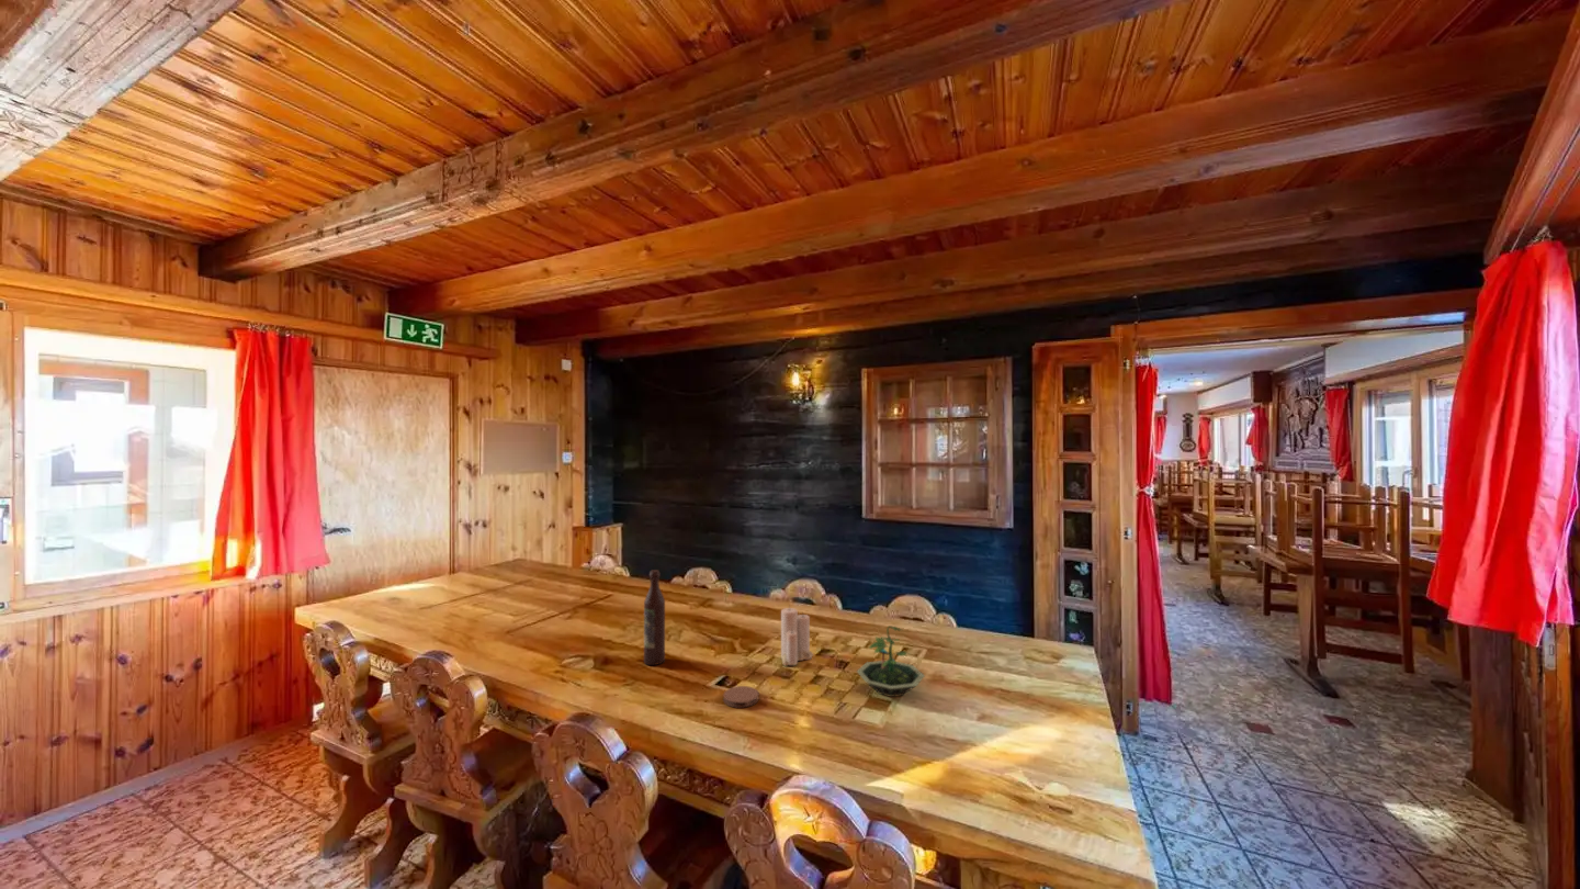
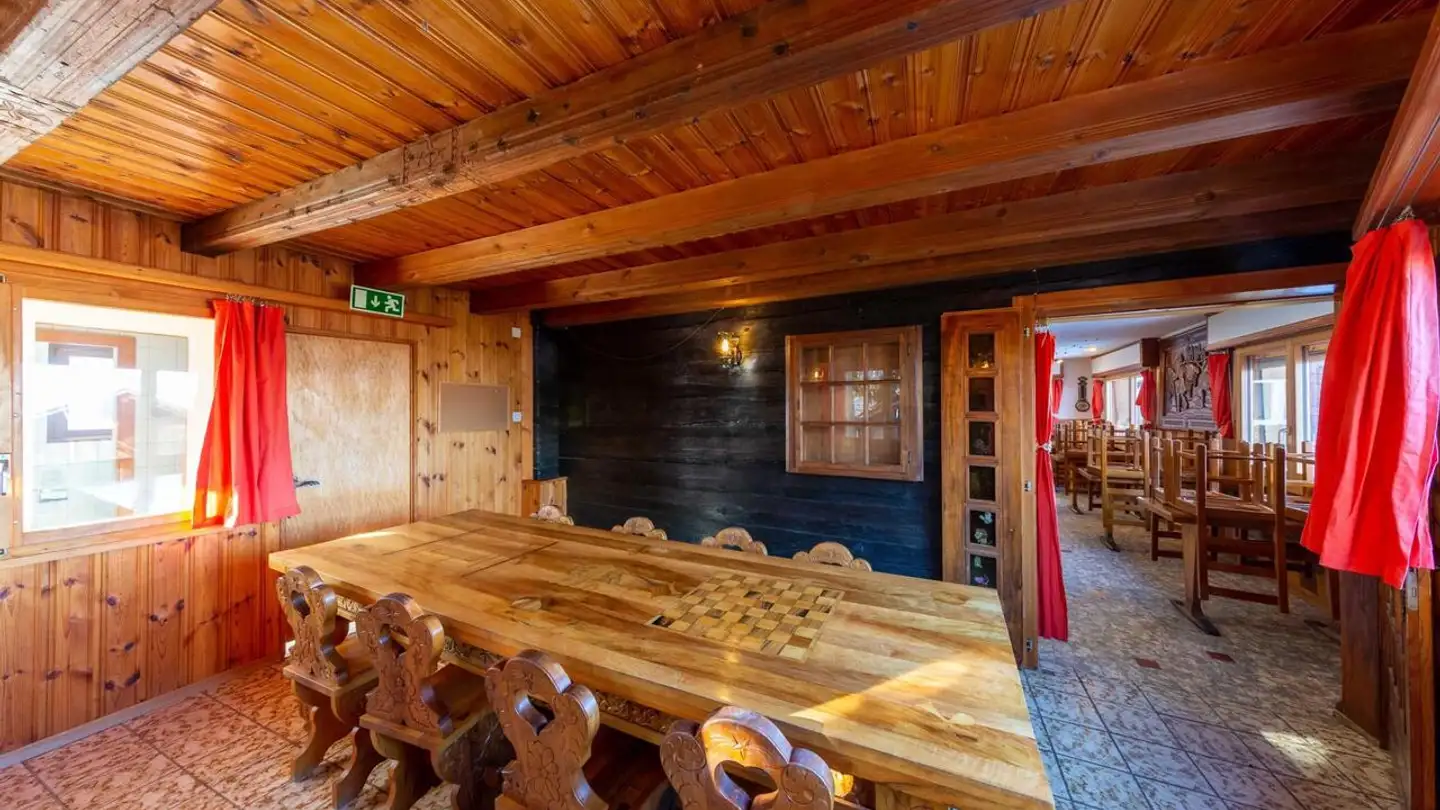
- terrarium (890, 638)
- candle (794, 631)
- wine bottle (654, 616)
- coaster (741, 696)
